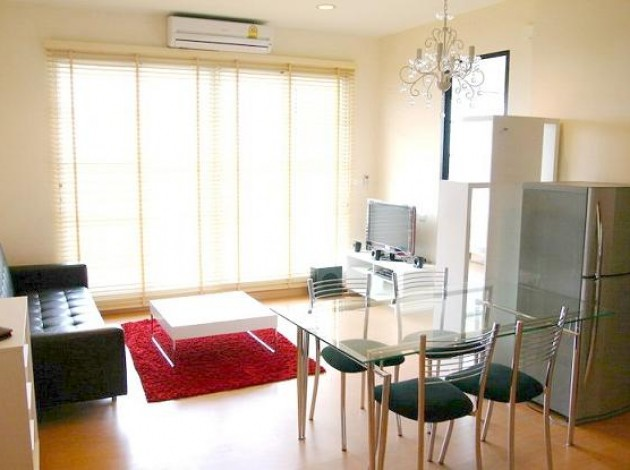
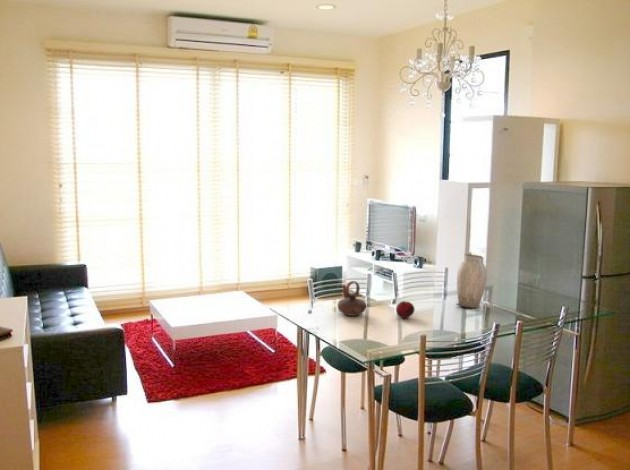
+ teapot (349, 296)
+ vase (471, 280)
+ fruit (404, 309)
